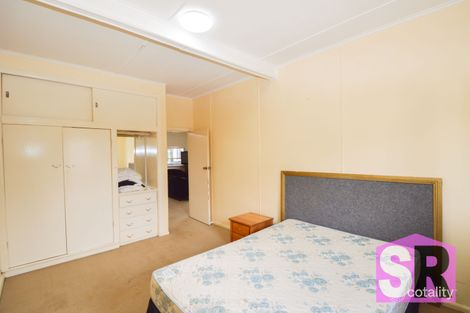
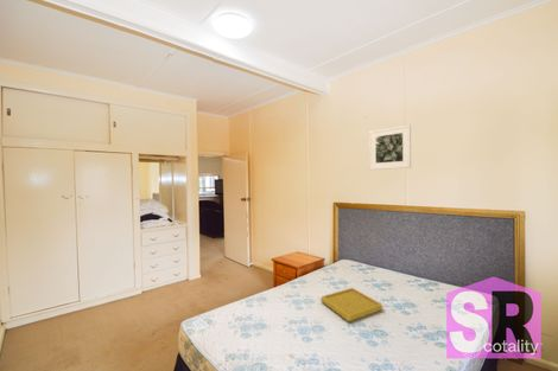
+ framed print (388, 148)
+ serving tray (350, 302)
